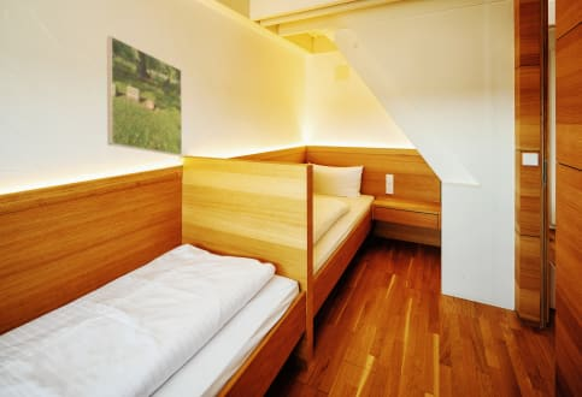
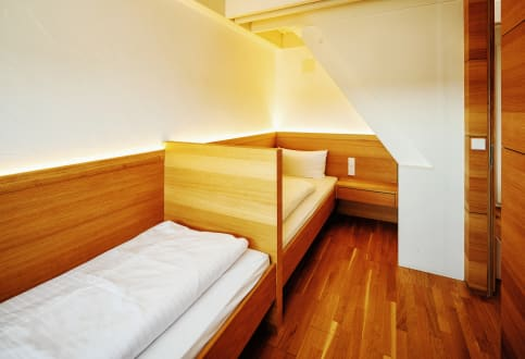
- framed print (148, 102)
